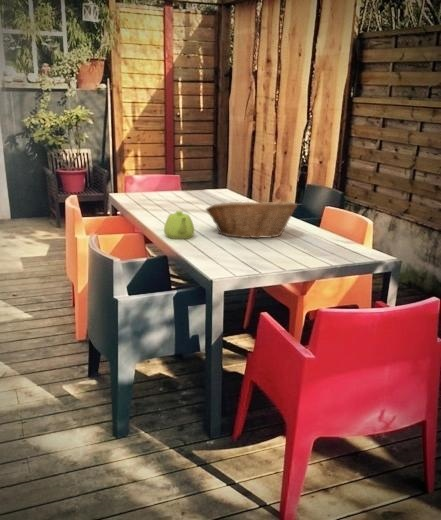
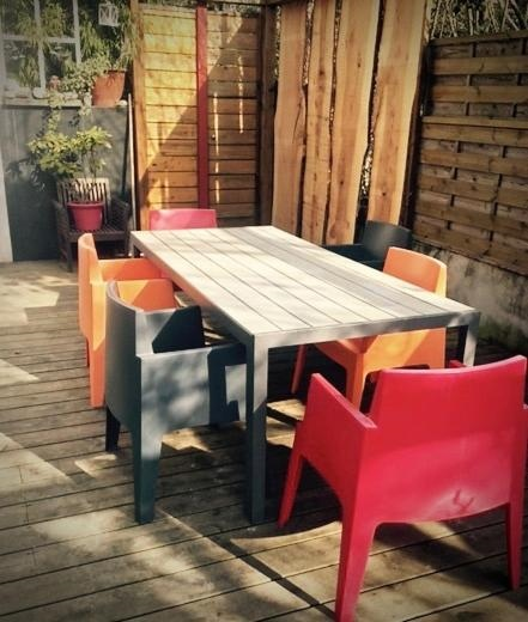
- teapot (179, 224)
- fruit basket (251, 215)
